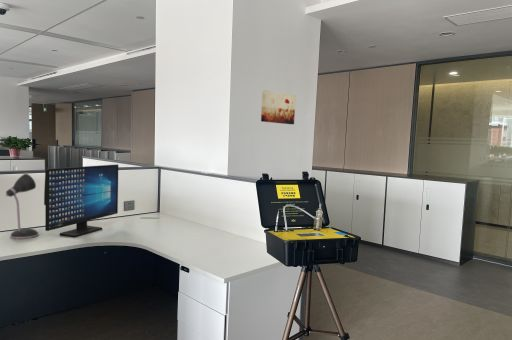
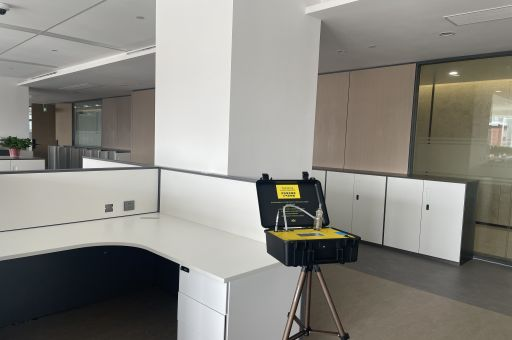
- computer monitor (81, 199)
- desk lamp (18, 205)
- wall art (278, 108)
